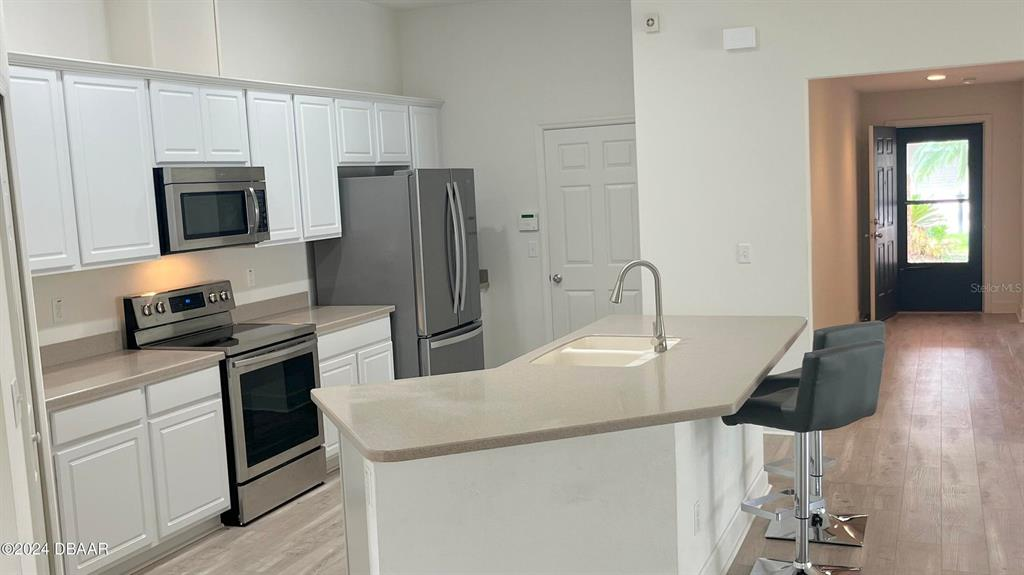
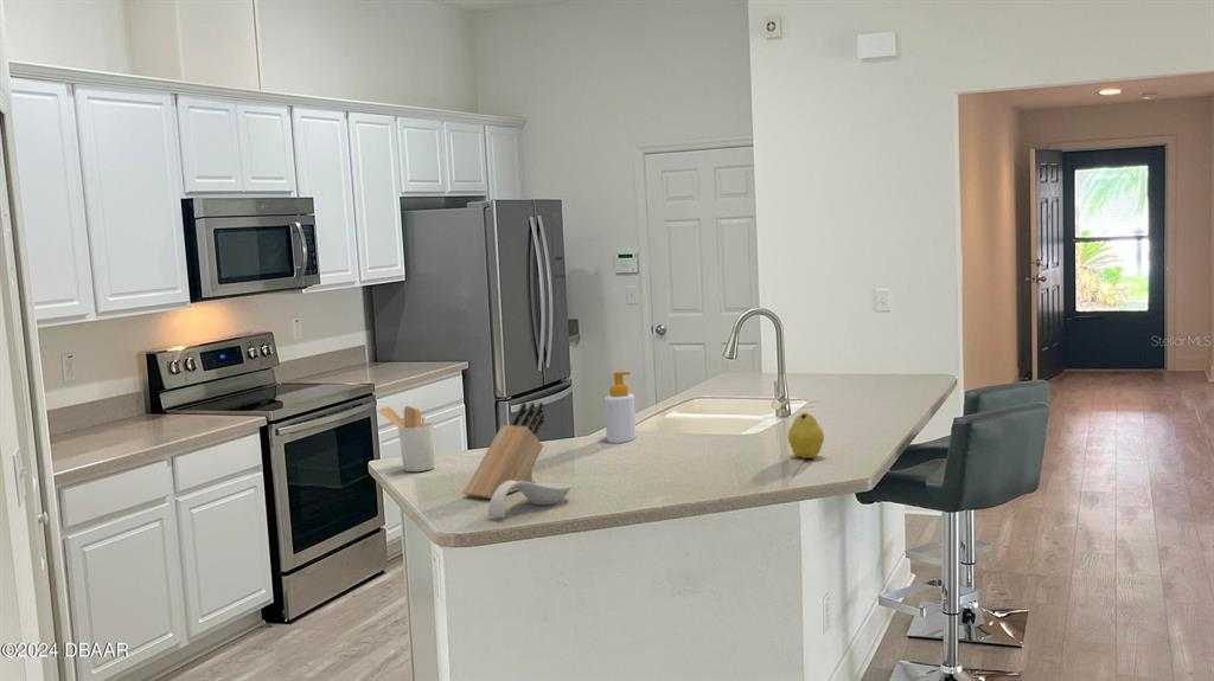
+ knife block (507, 446)
+ soap bottle (619, 405)
+ fruit (805, 435)
+ spoon rest (529, 492)
+ utensil holder (407, 436)
